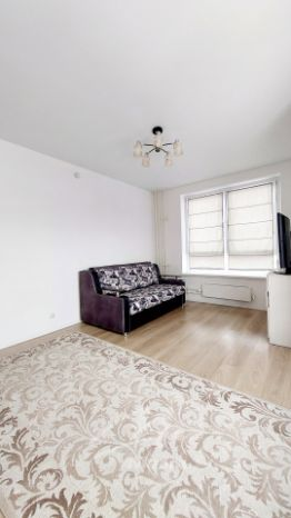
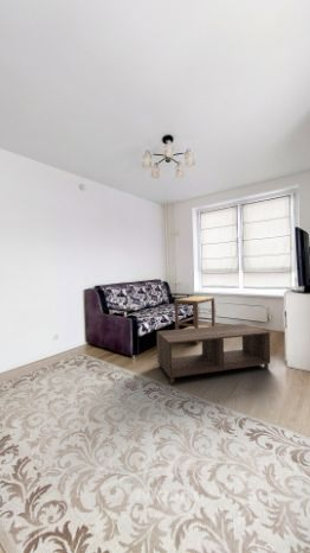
+ side table (195, 317)
+ coffee table (212, 349)
